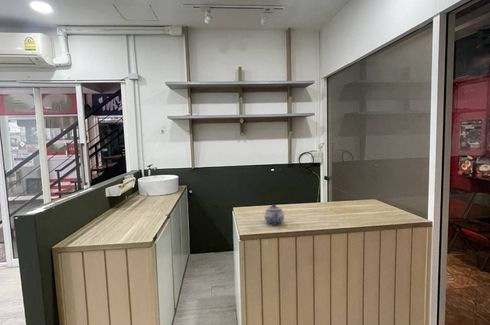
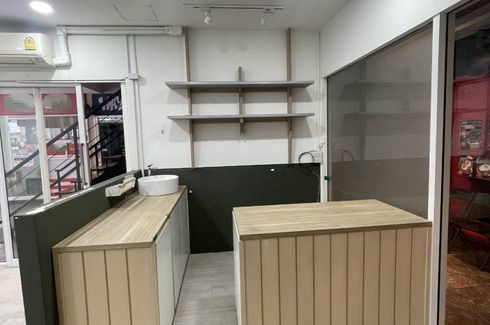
- teapot (274, 213)
